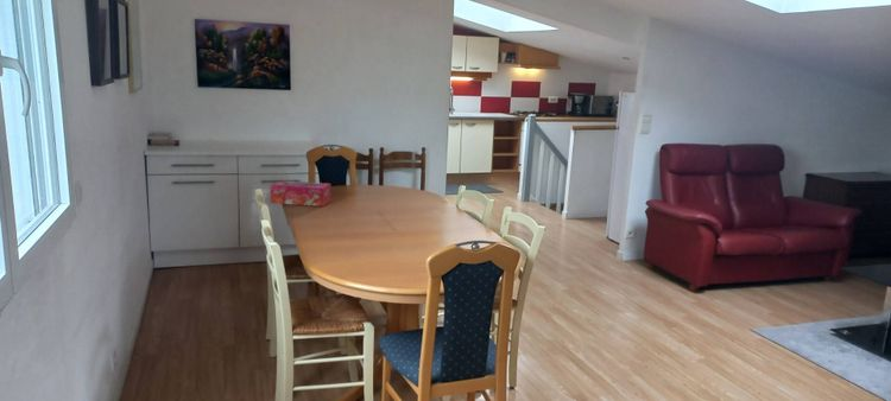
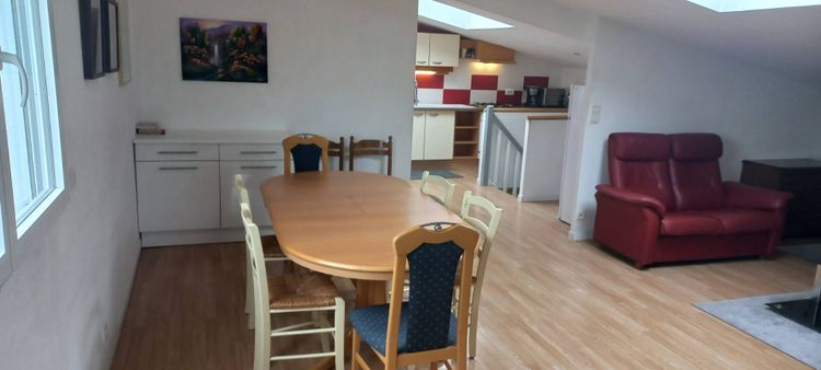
- tissue box (301, 192)
